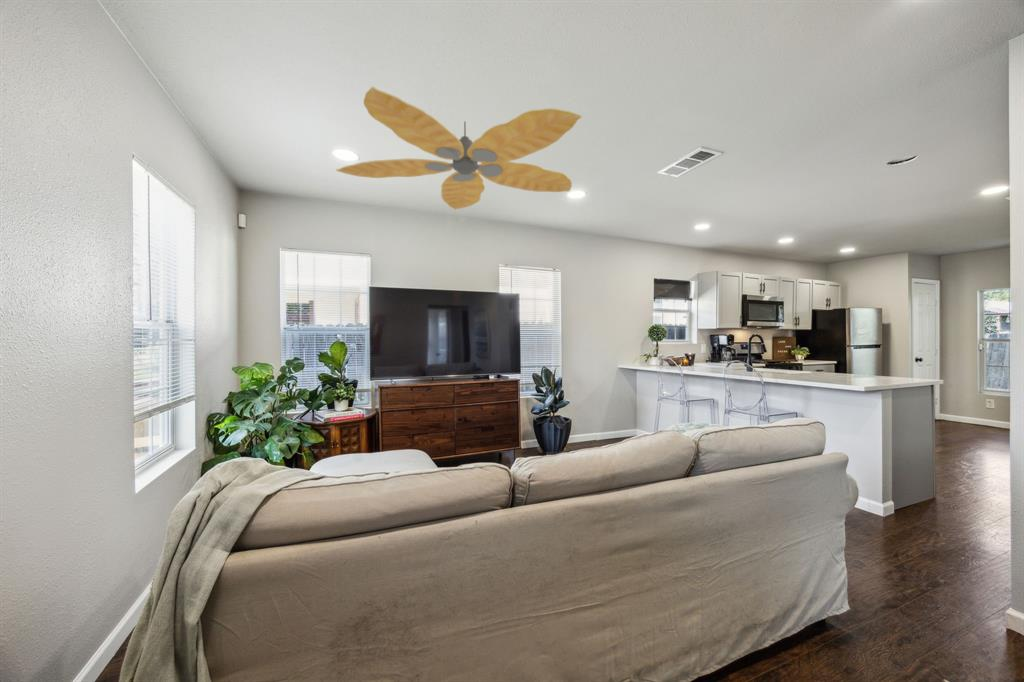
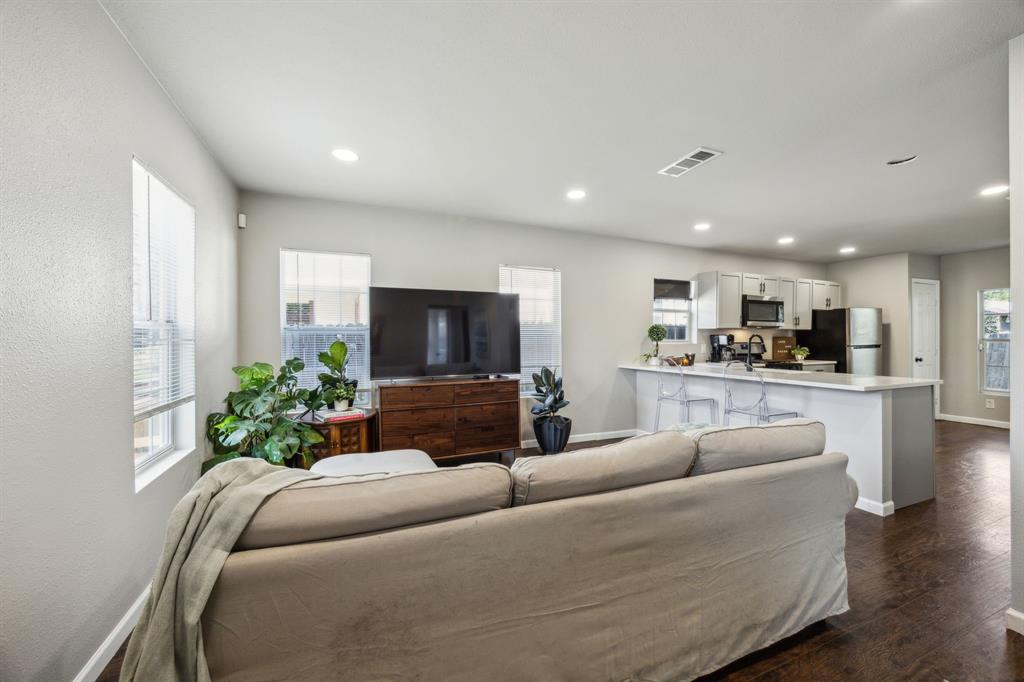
- ceiling fan (460, 150)
